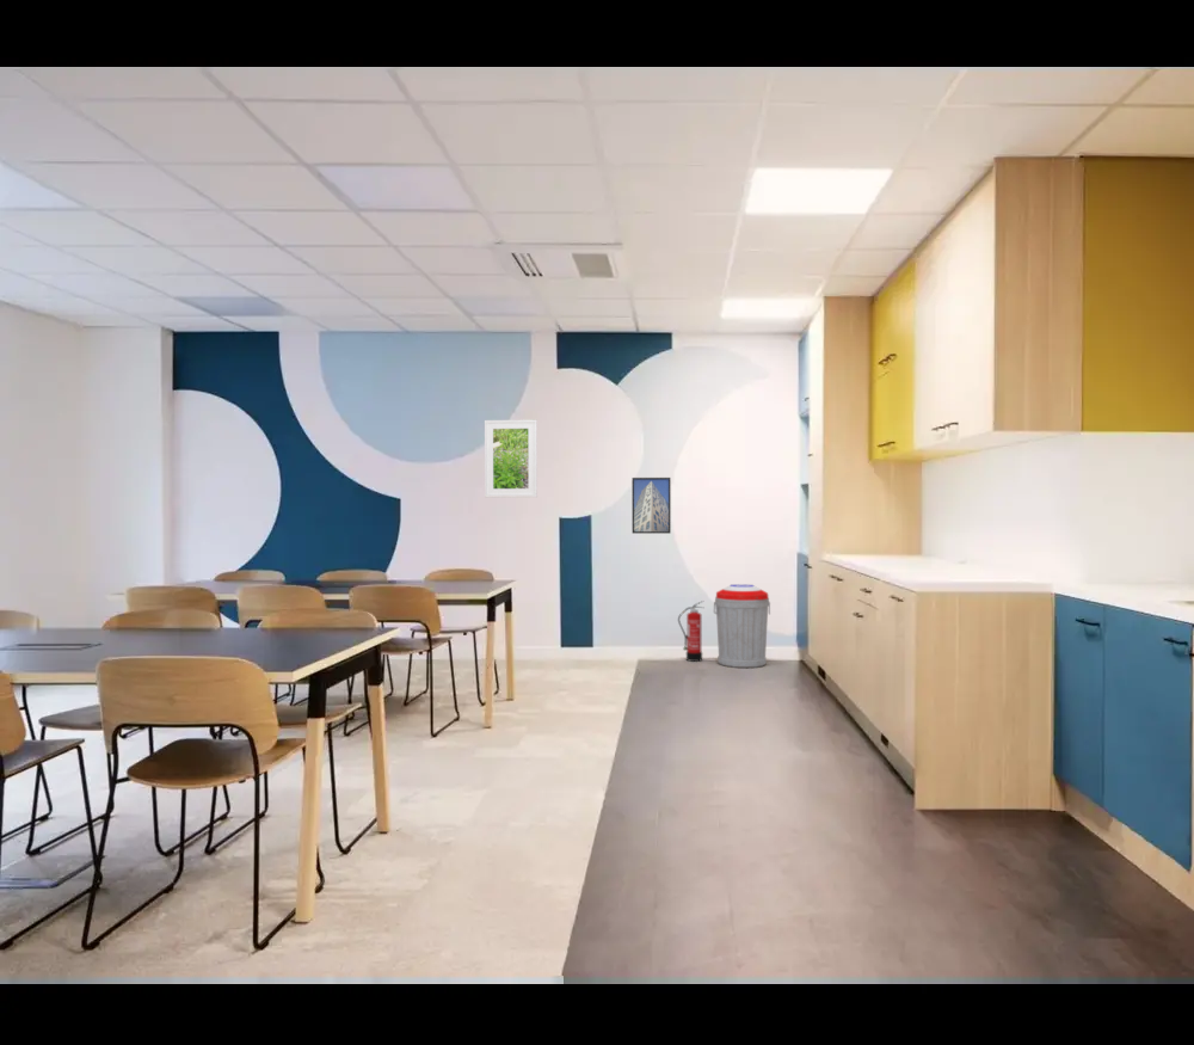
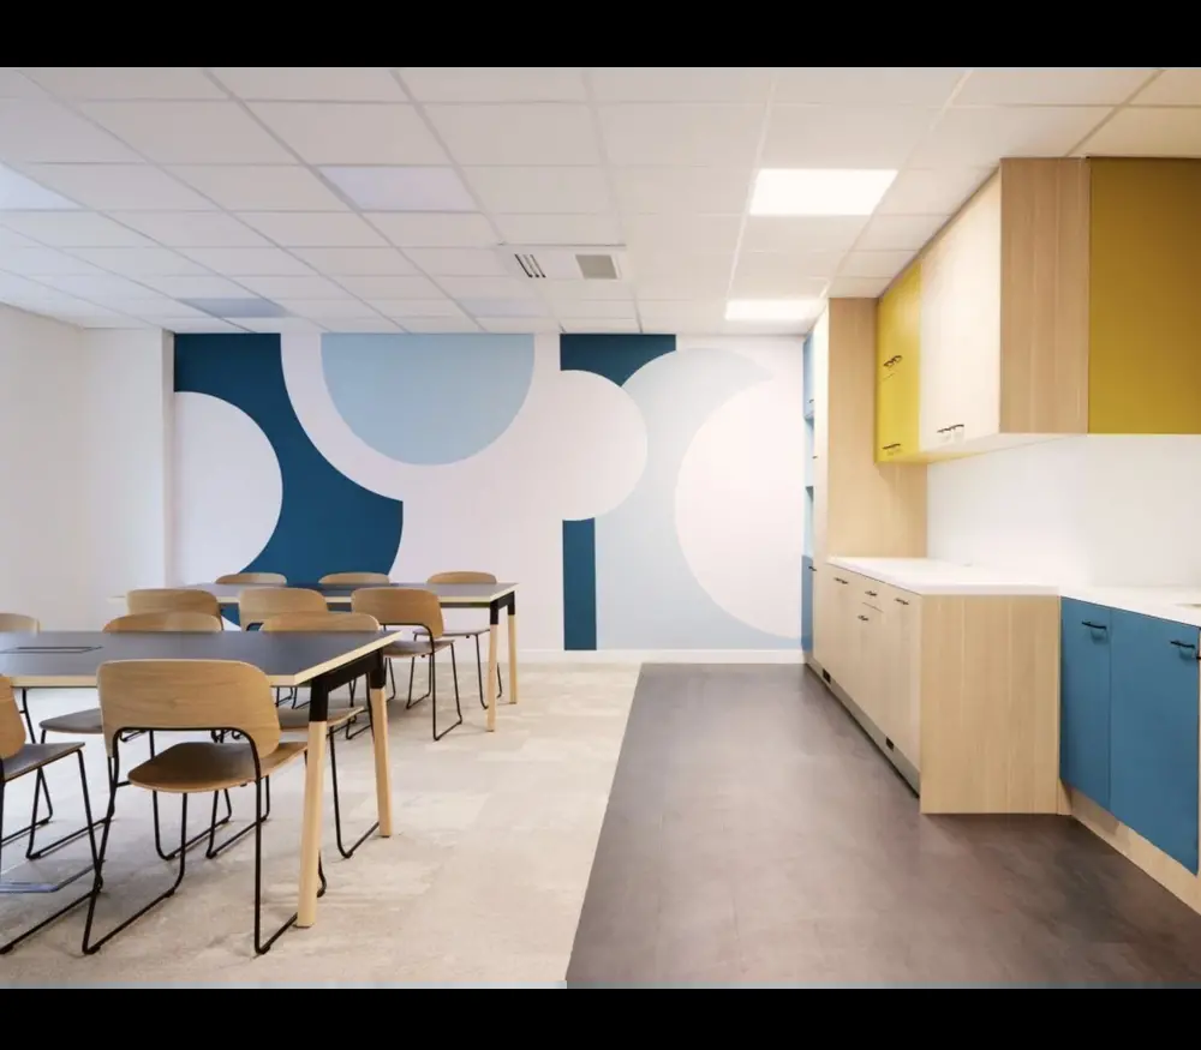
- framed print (651, 505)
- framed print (510, 459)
- trash can (741, 623)
- fire extinguisher (690, 629)
